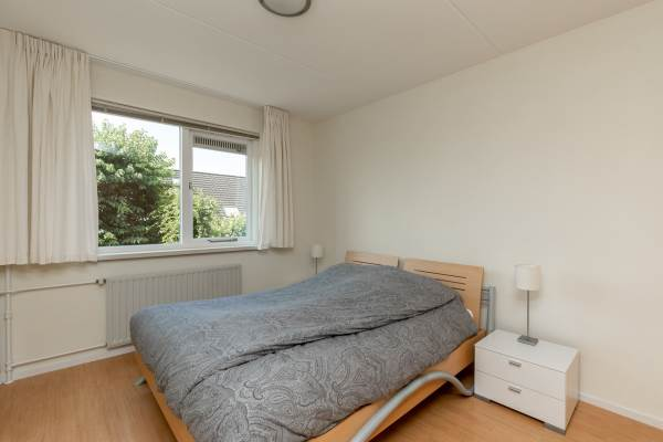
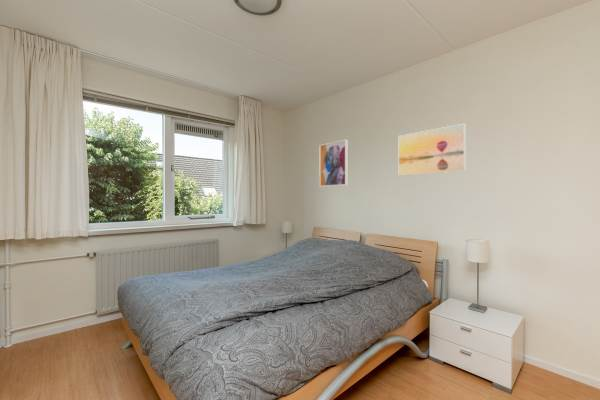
+ wall art (332, 164)
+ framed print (429, 151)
